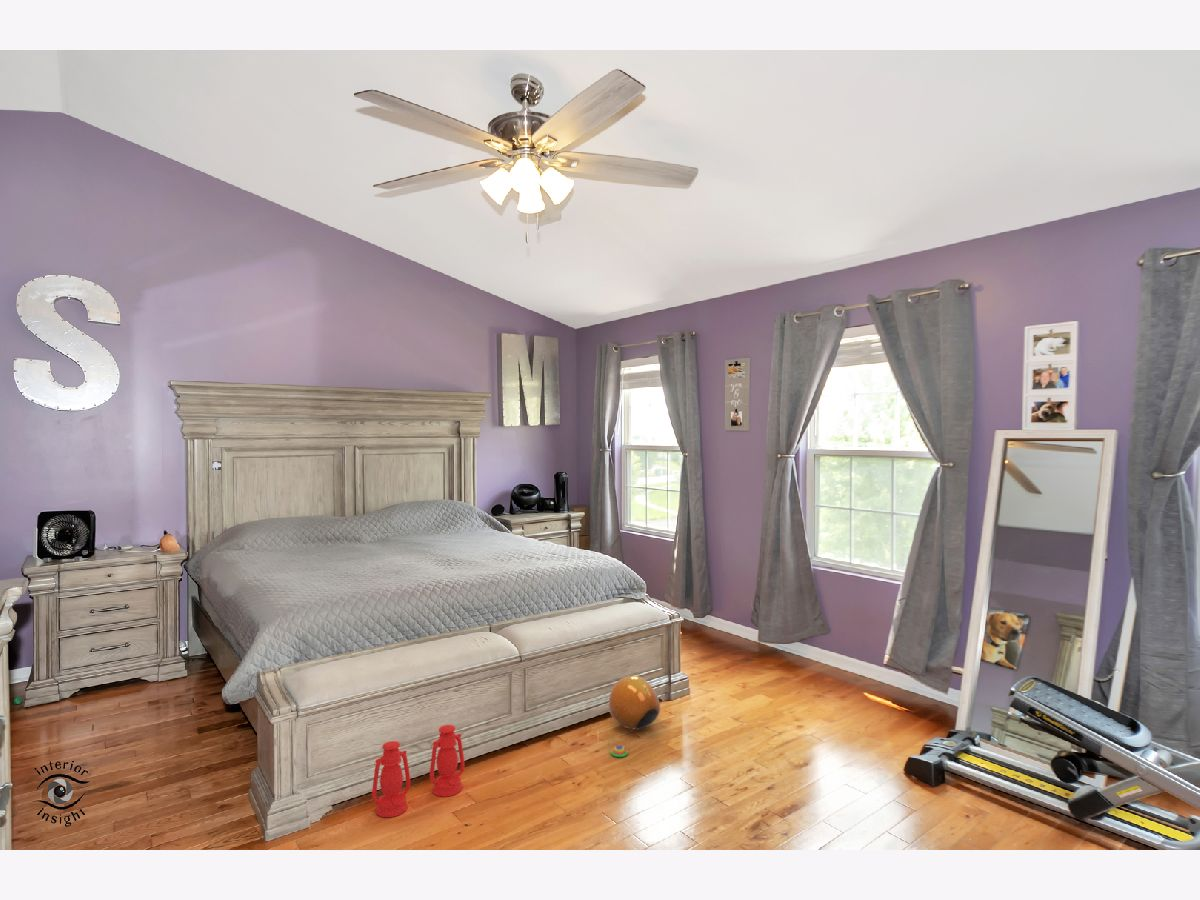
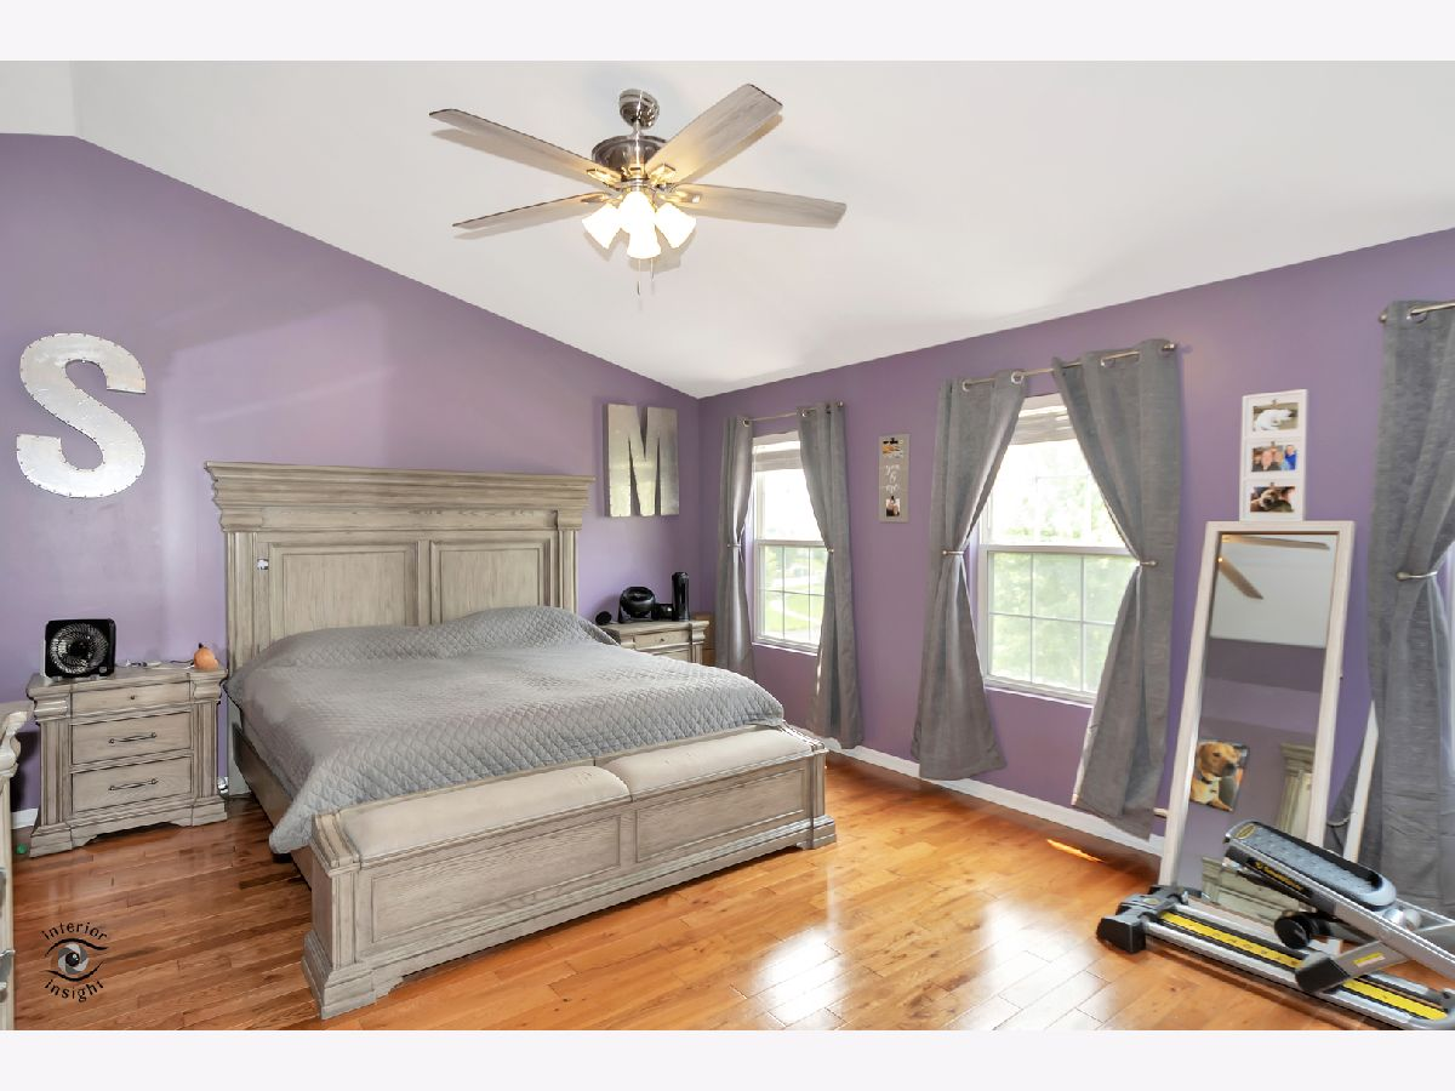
- lantern (408, 767)
- ball (632, 701)
- stacking toy (608, 741)
